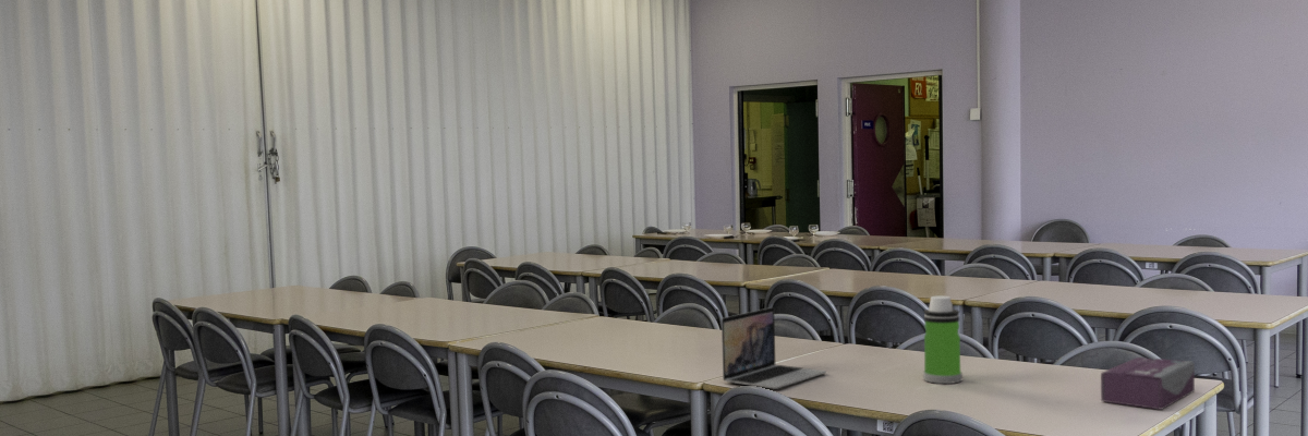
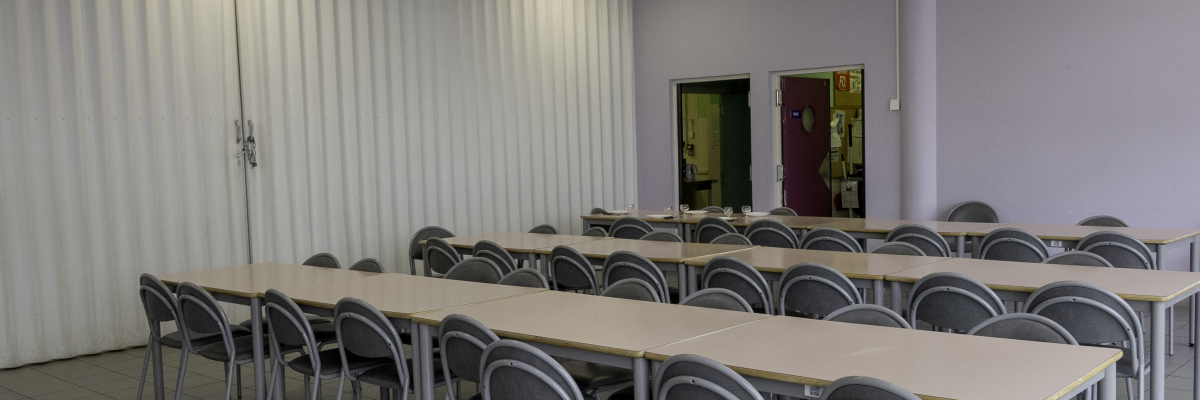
- tissue box (1148, 380)
- laptop (774, 346)
- water bottle (941, 338)
